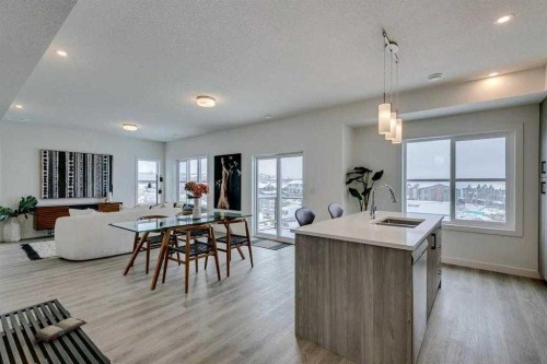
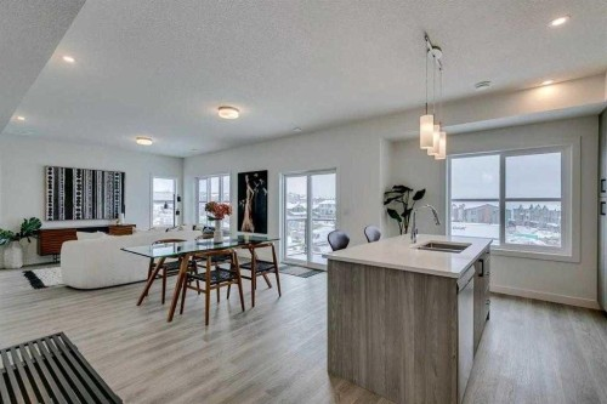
- hardback book (61, 328)
